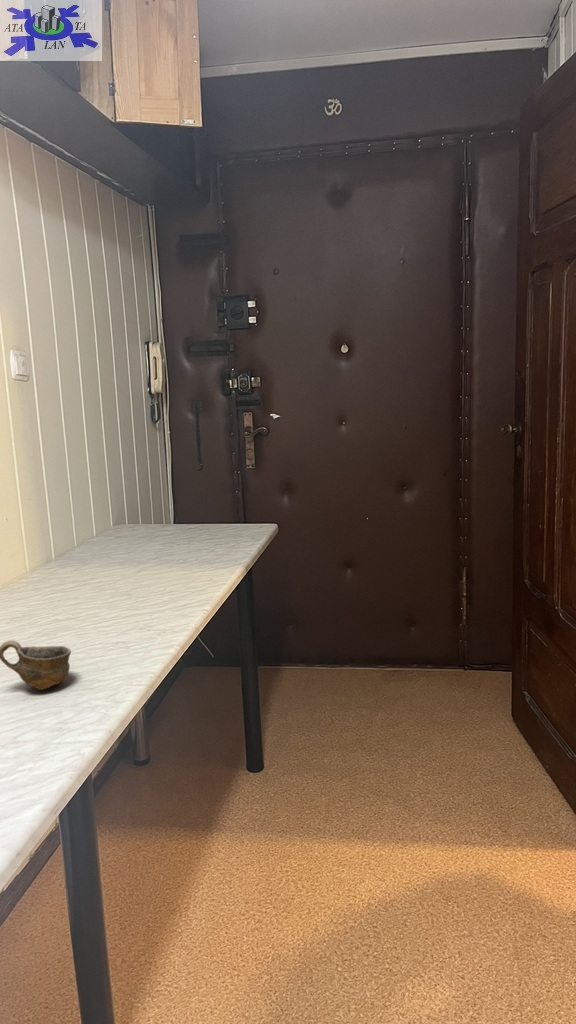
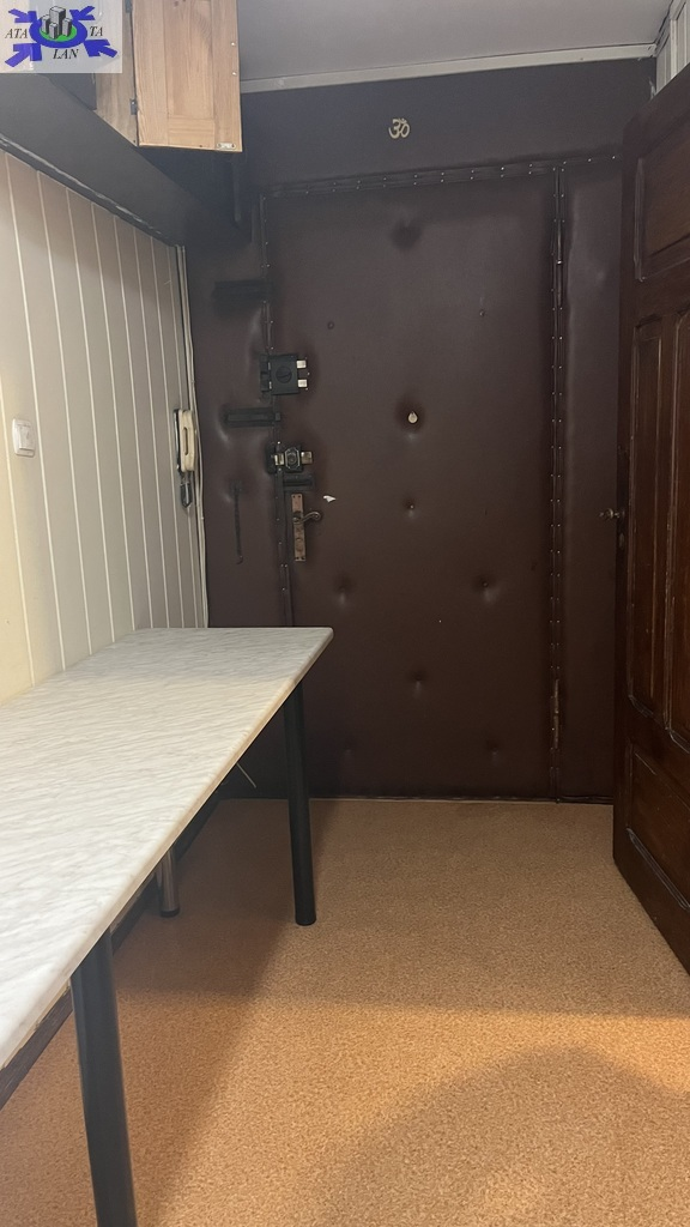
- cup (40, 661)
